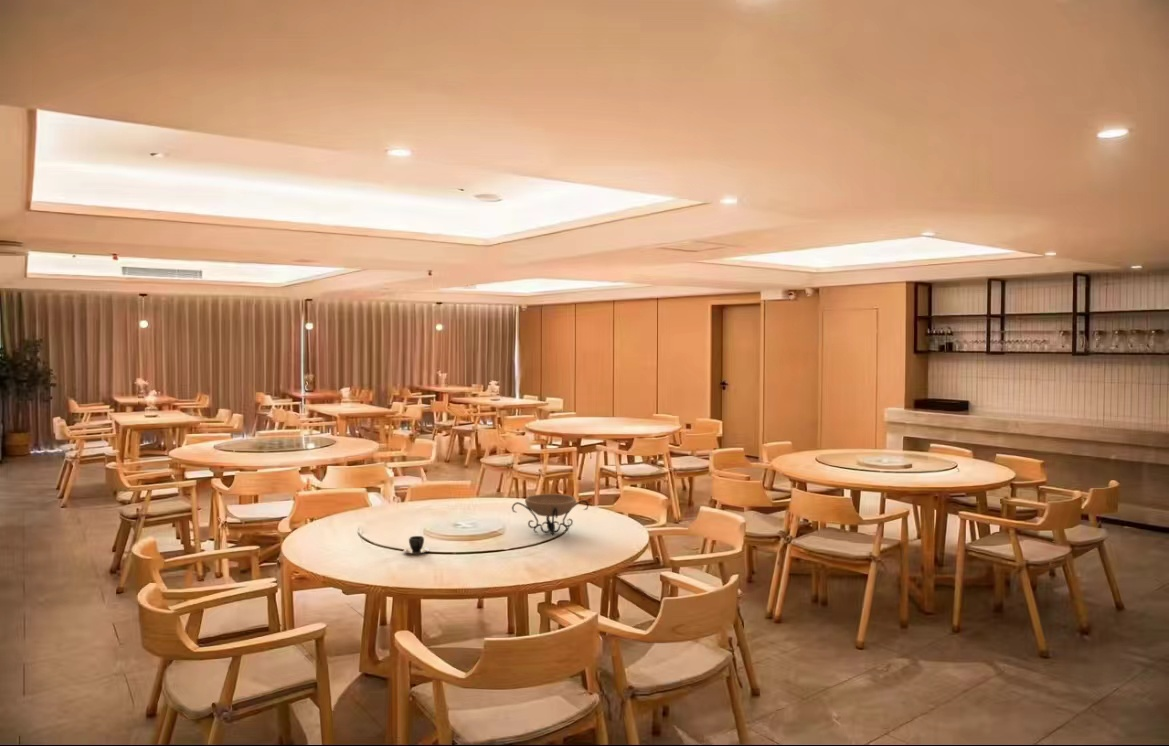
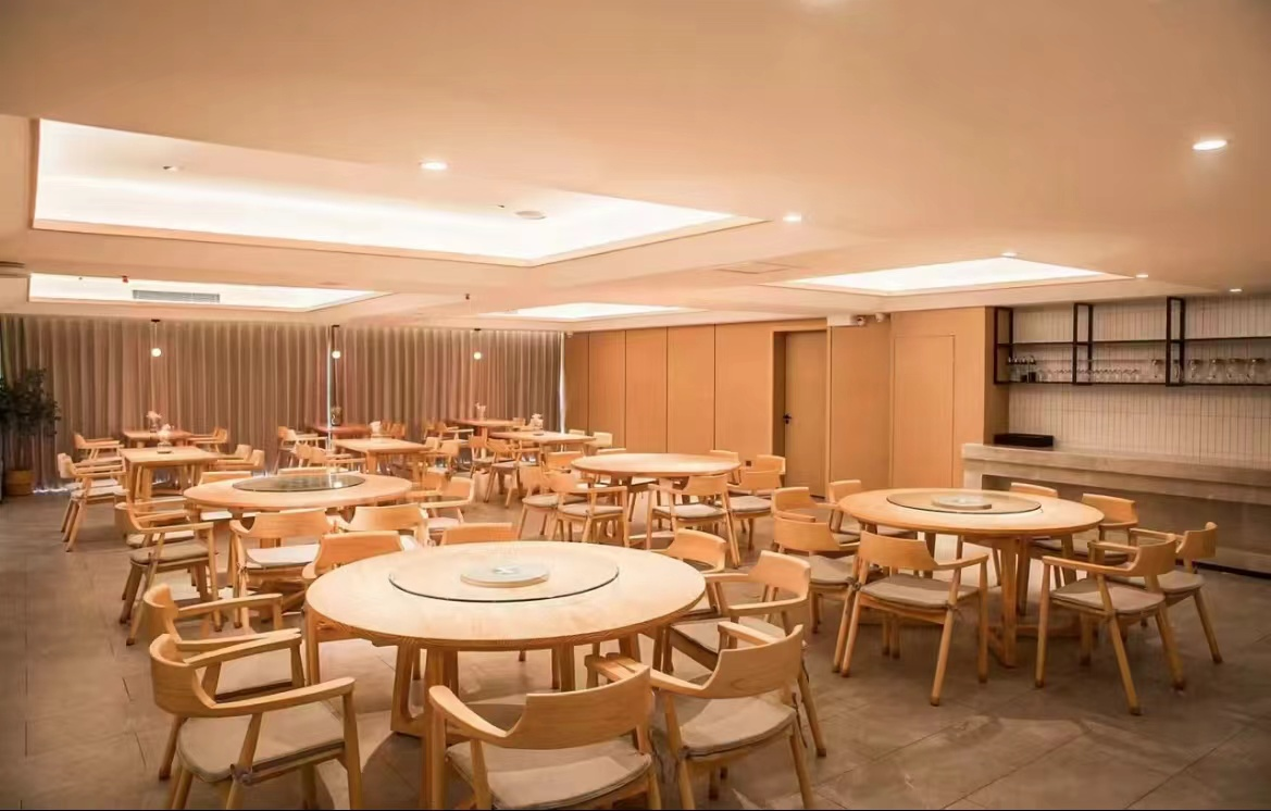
- decorative bowl (550, 515)
- teacup (416, 544)
